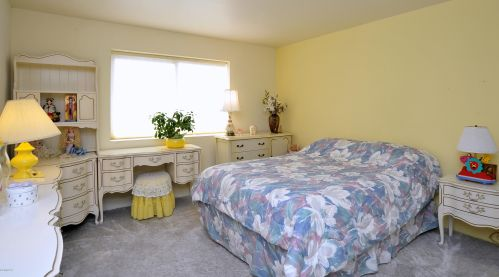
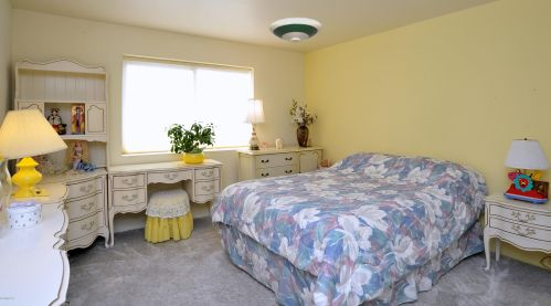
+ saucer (295, 34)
